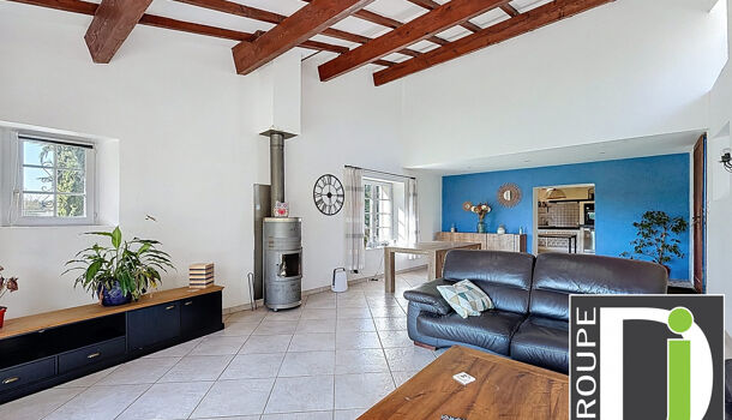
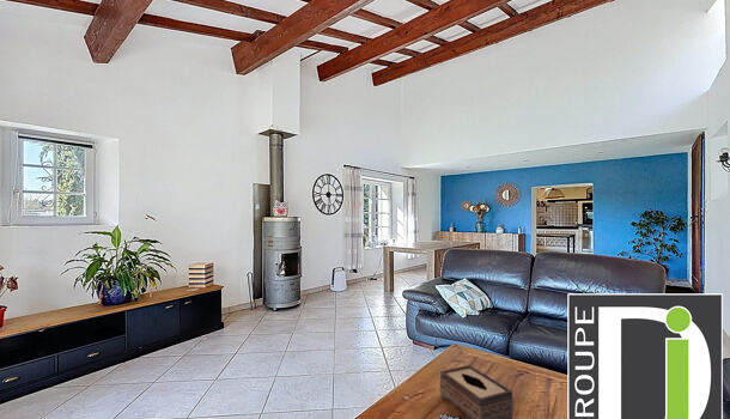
+ tissue box (474, 393)
